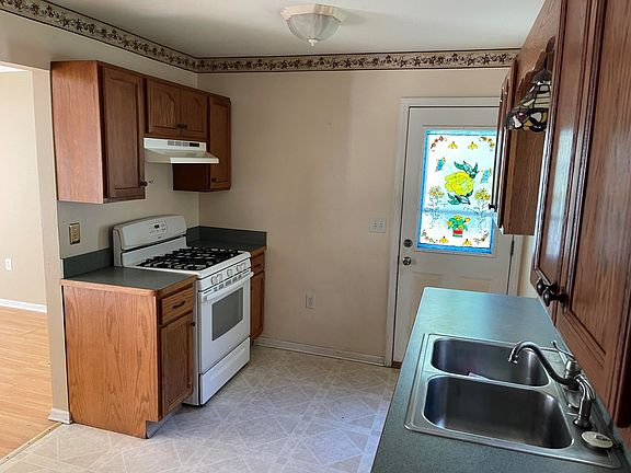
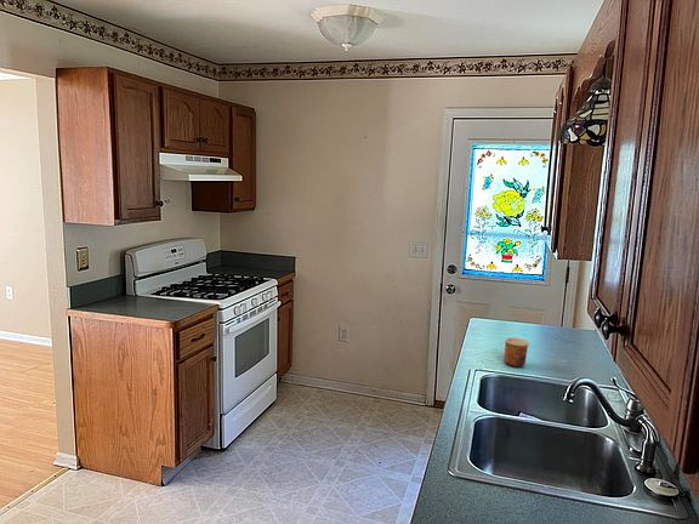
+ cup (516, 352)
